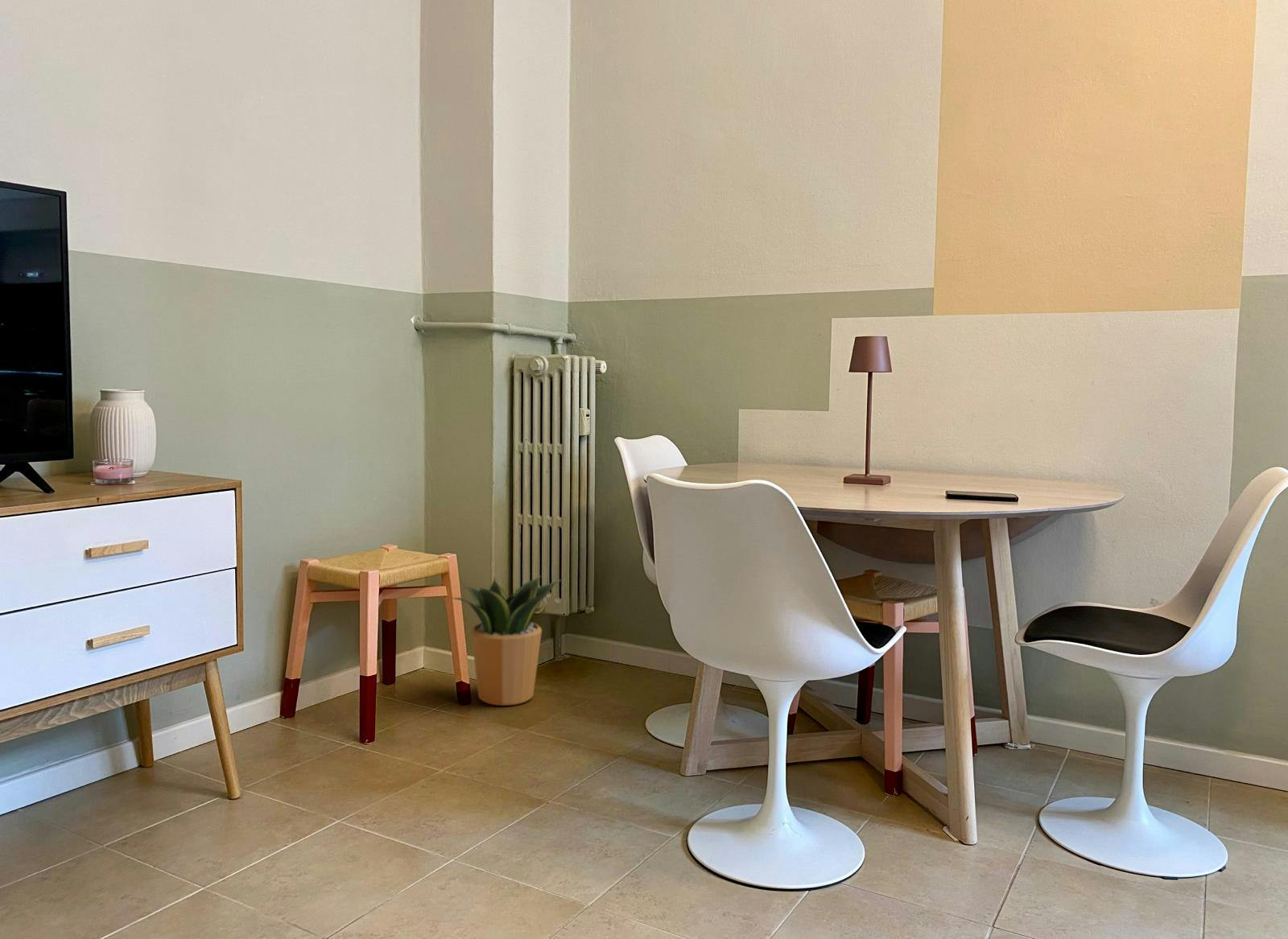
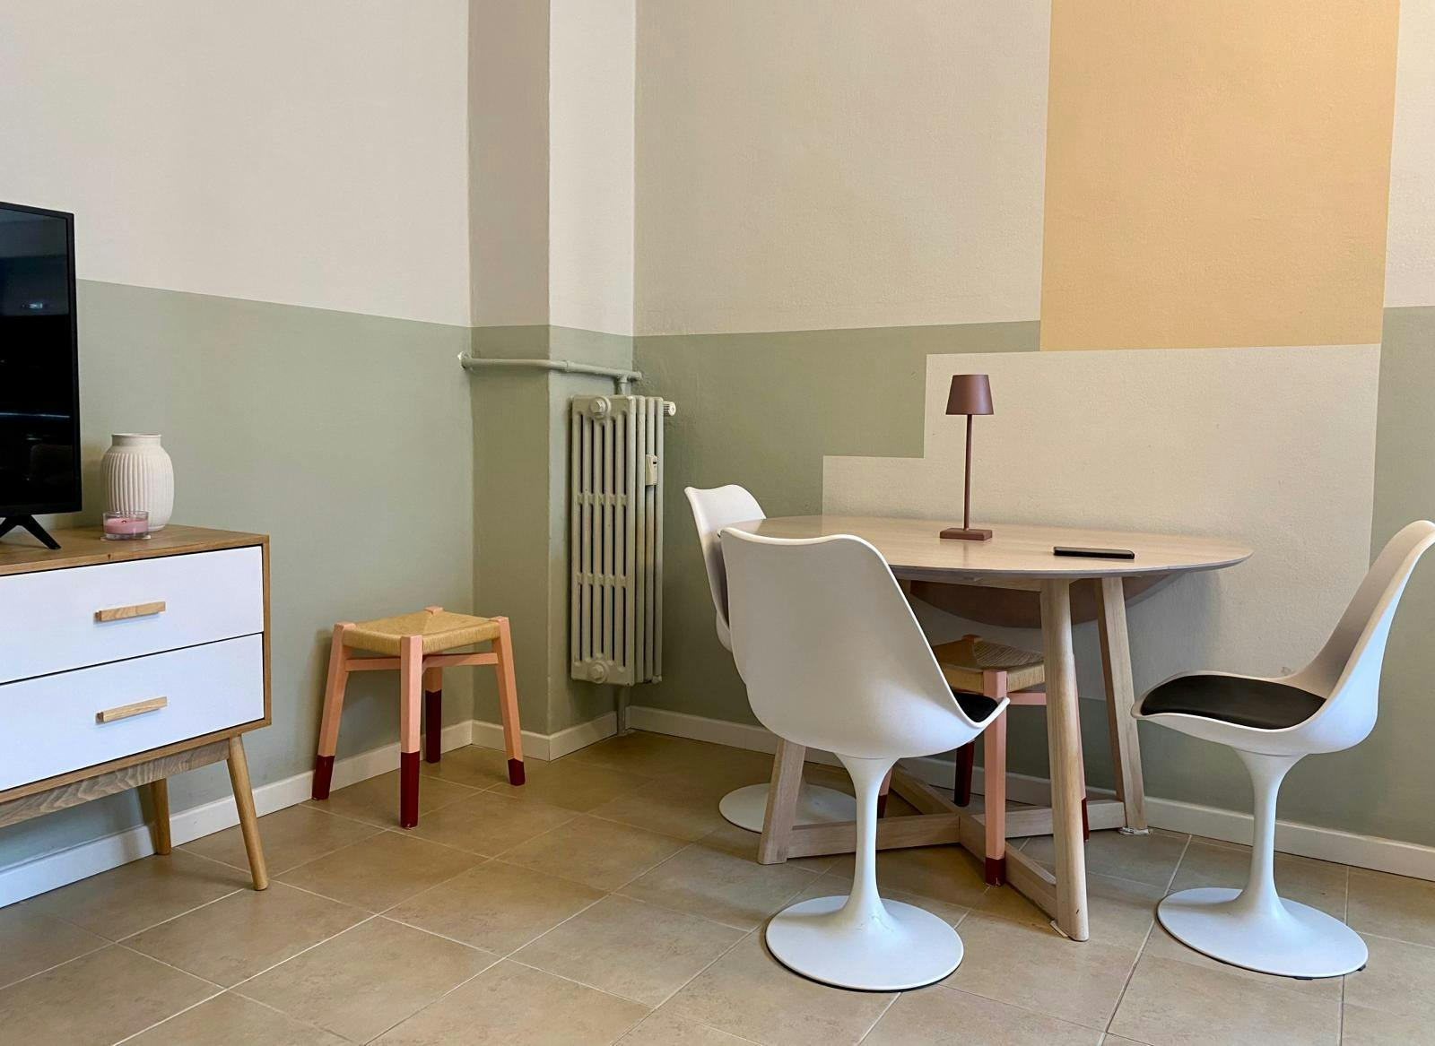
- potted plant (512, 638)
